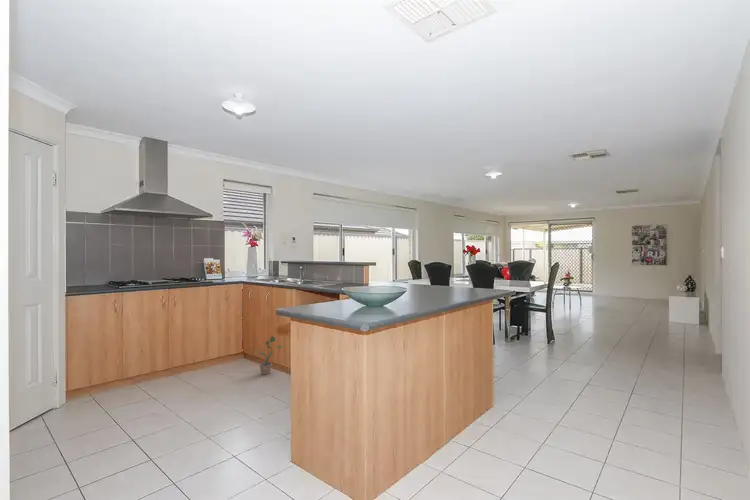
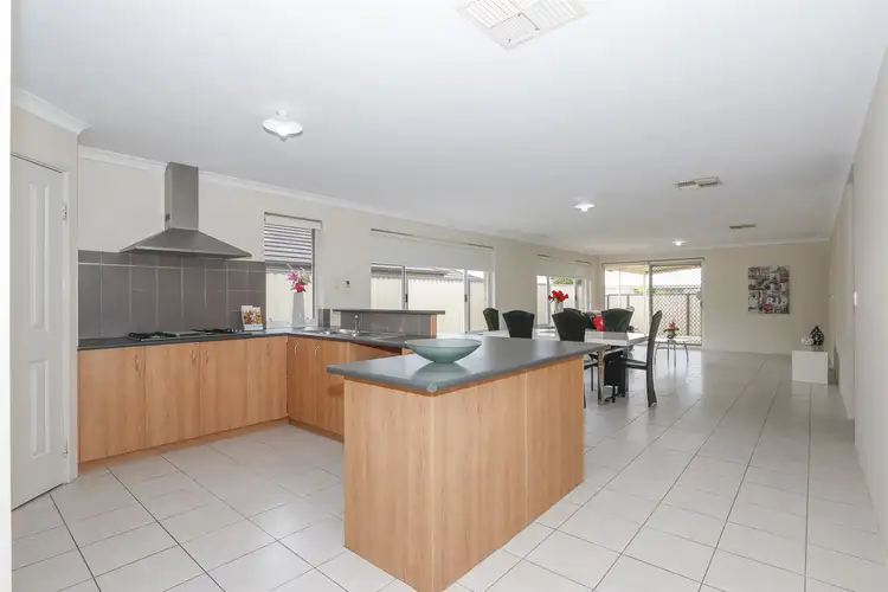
- potted plant (265, 355)
